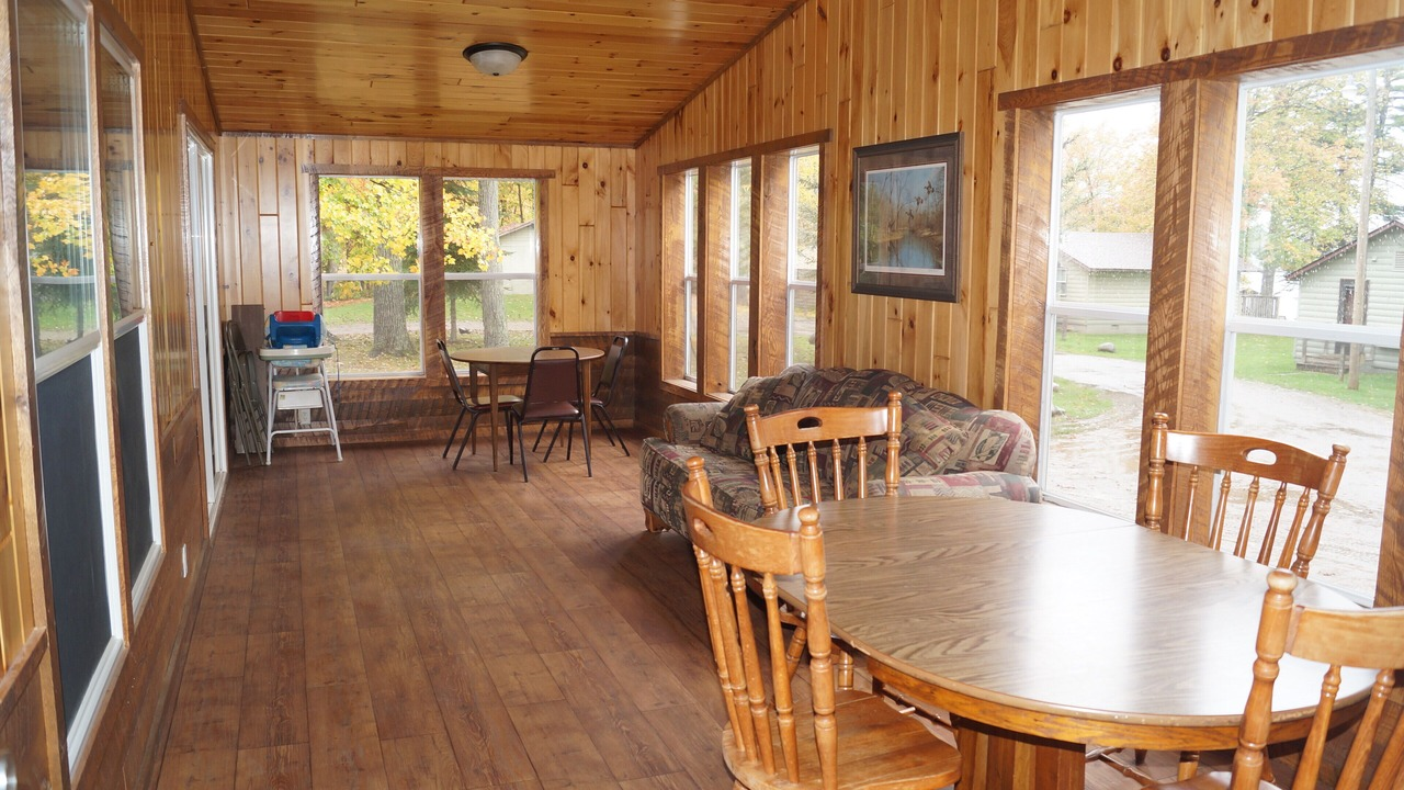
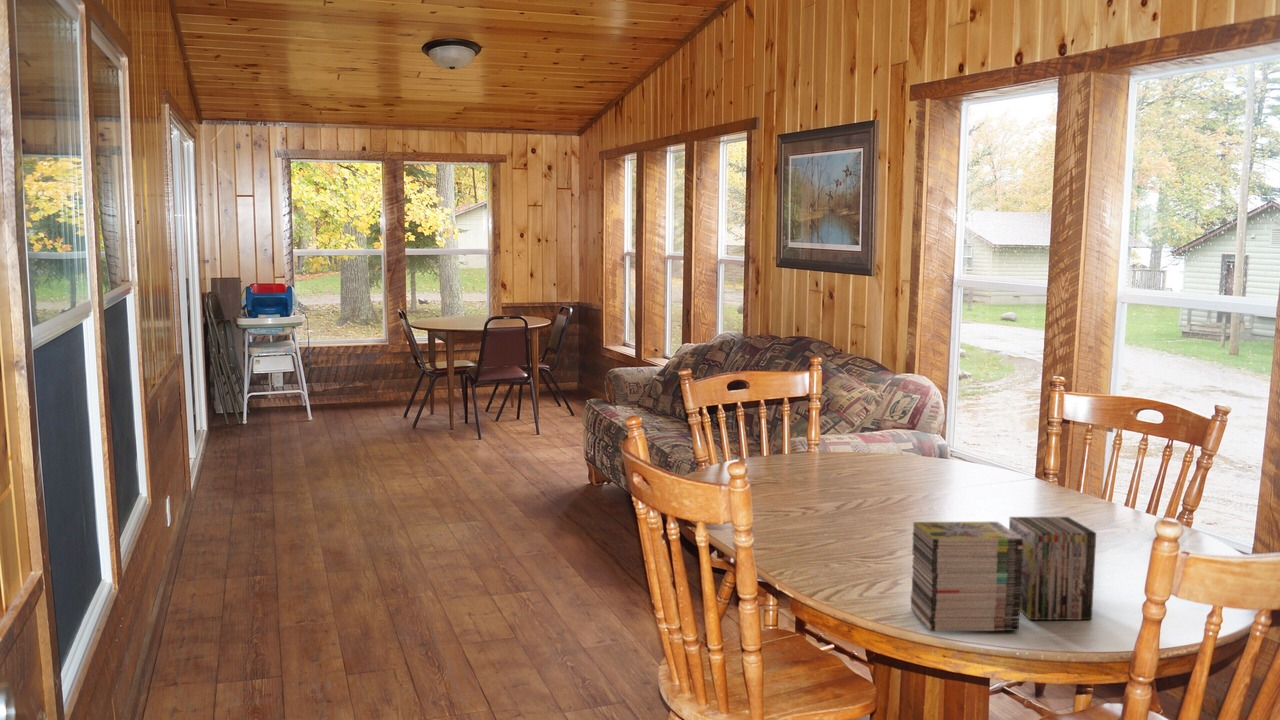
+ magazine (1001, 570)
